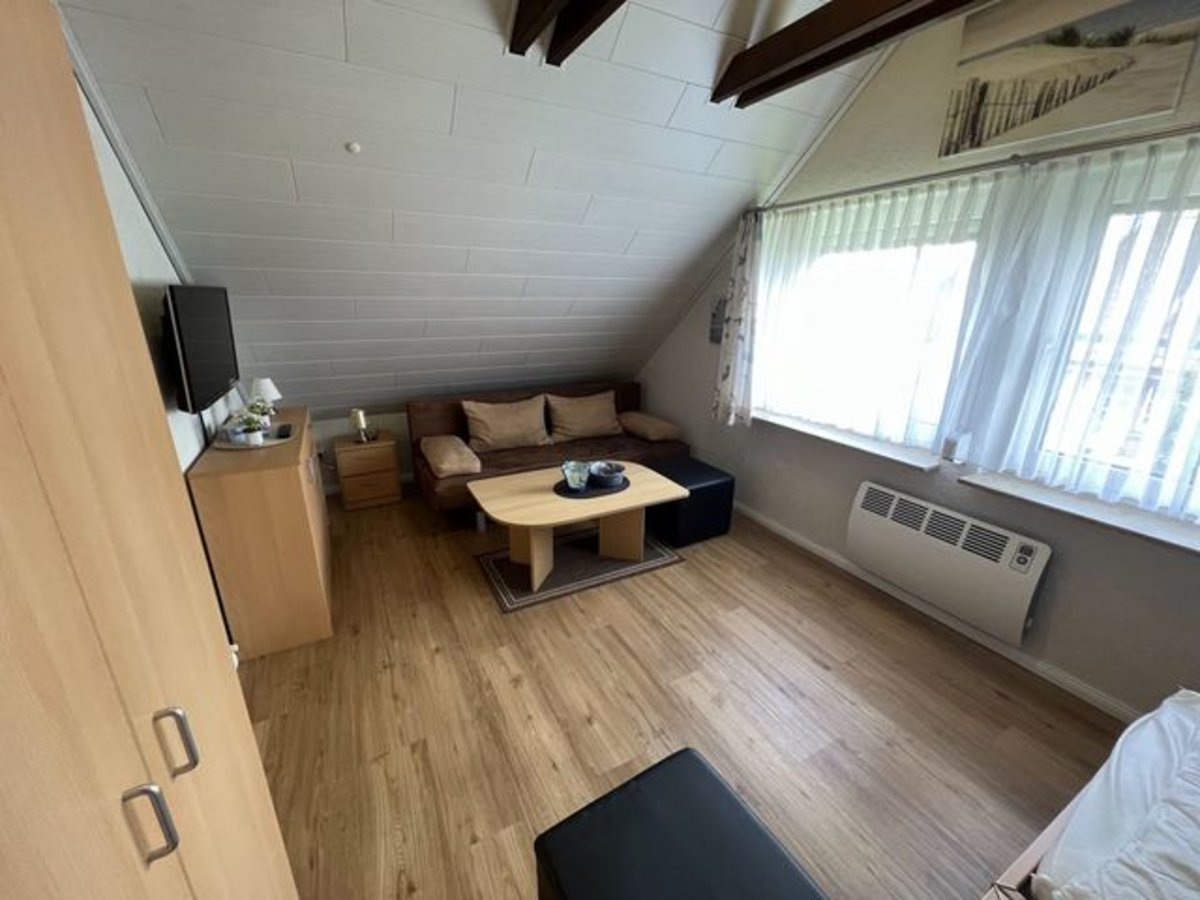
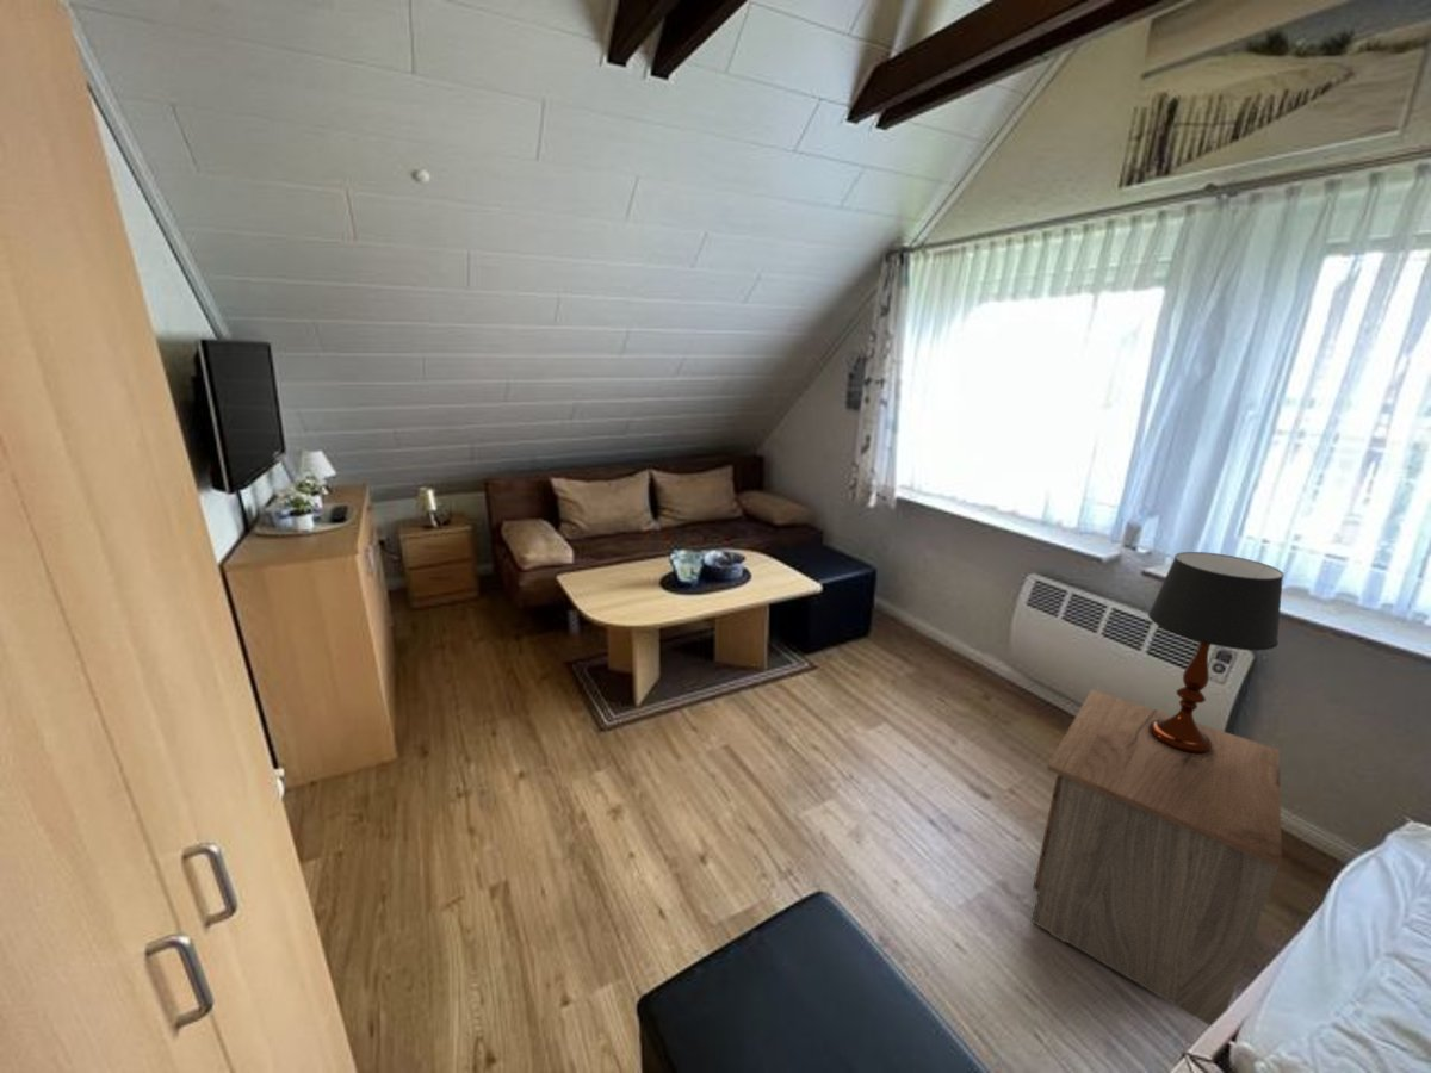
+ table lamp (1201, 655)
+ nightstand (1144, 835)
